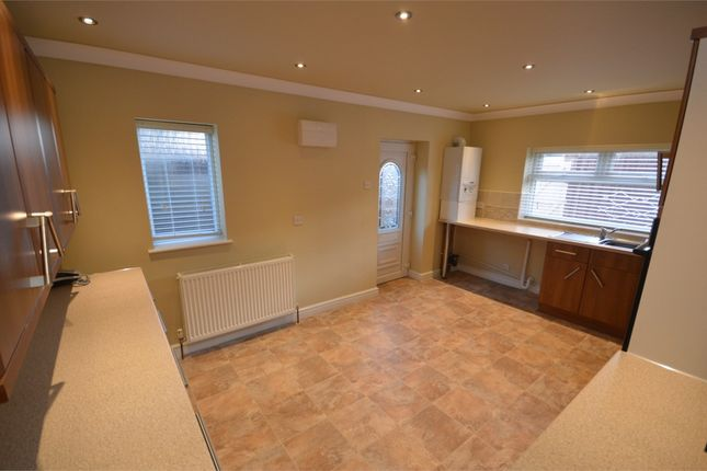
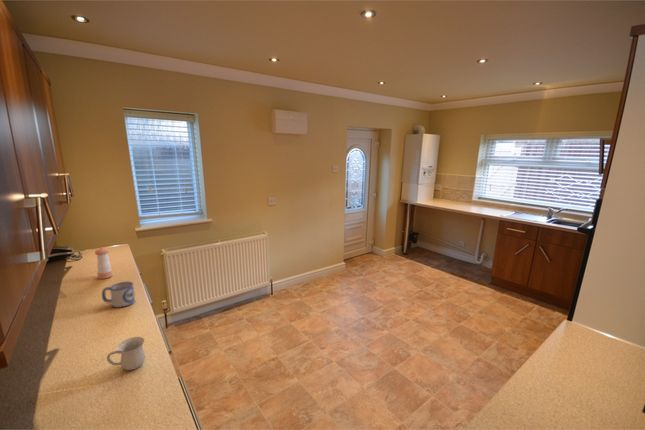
+ mug (127, 356)
+ mug (118, 294)
+ pepper shaker (103, 262)
